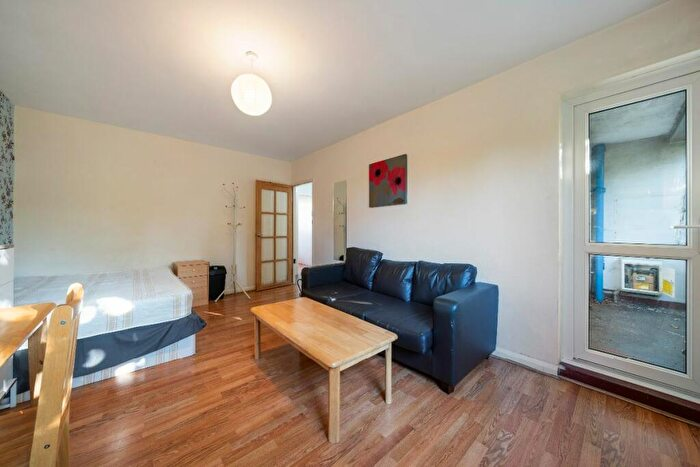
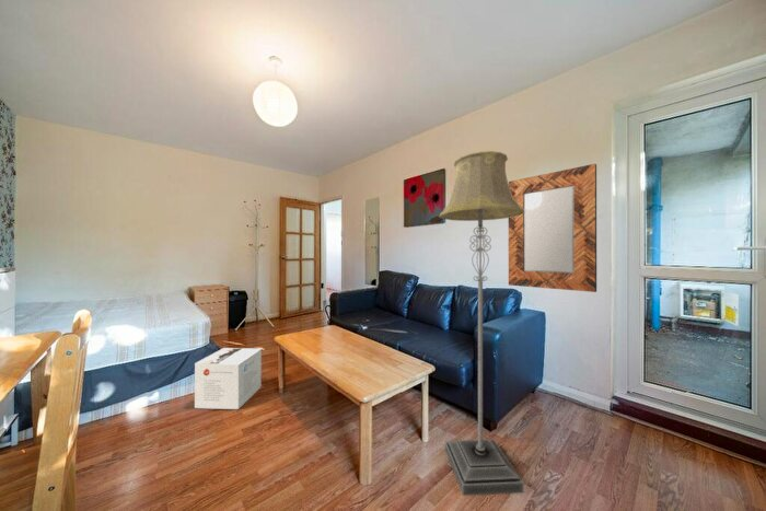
+ cardboard box (230, 375)
+ home mirror (547, 231)
+ floor lamp (479, 314)
